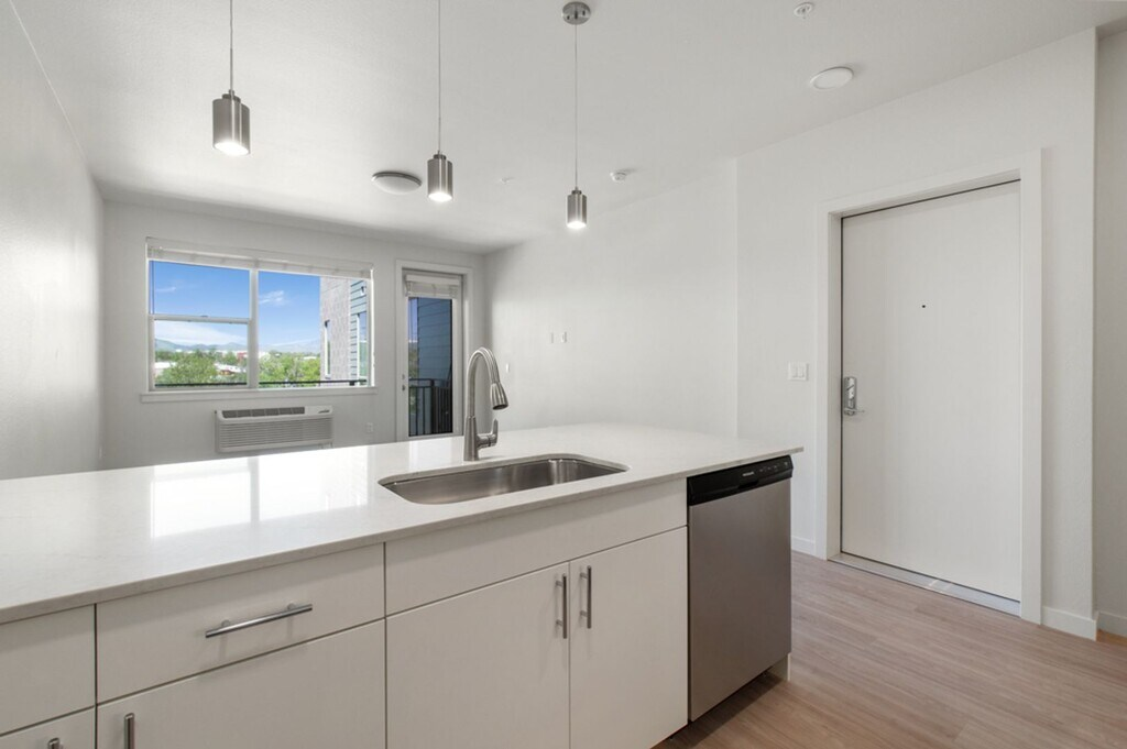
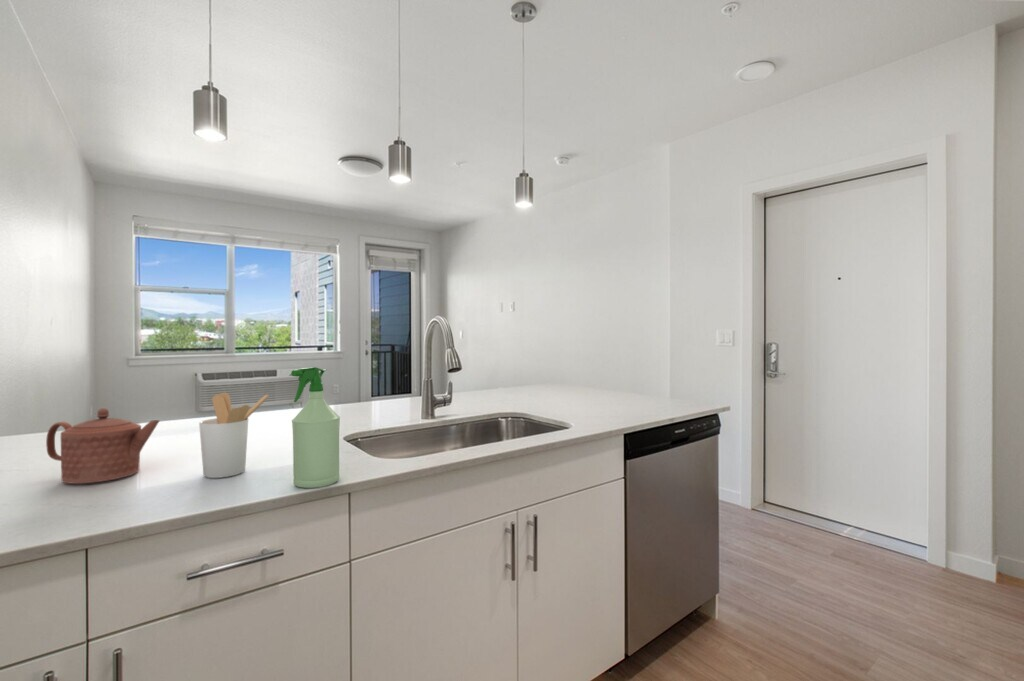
+ spray bottle (316, 424)
+ utensil holder (237, 432)
+ teapot (103, 442)
